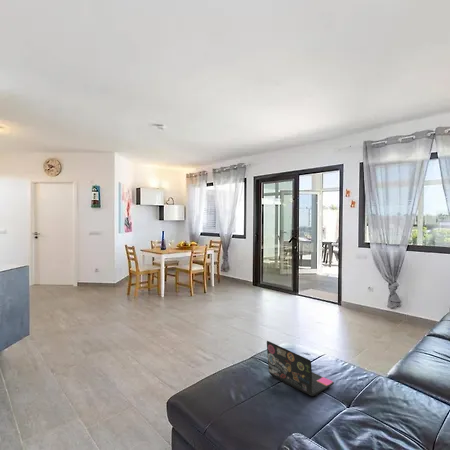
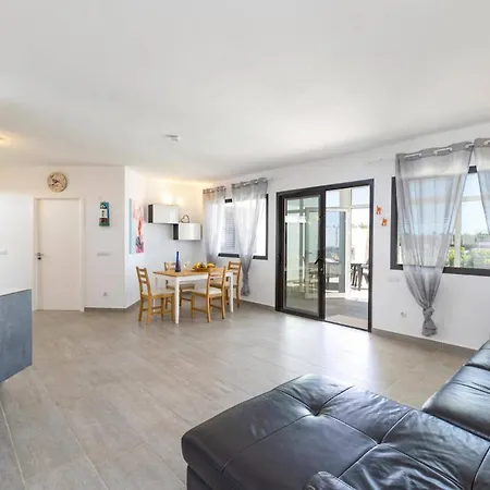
- laptop (299, 362)
